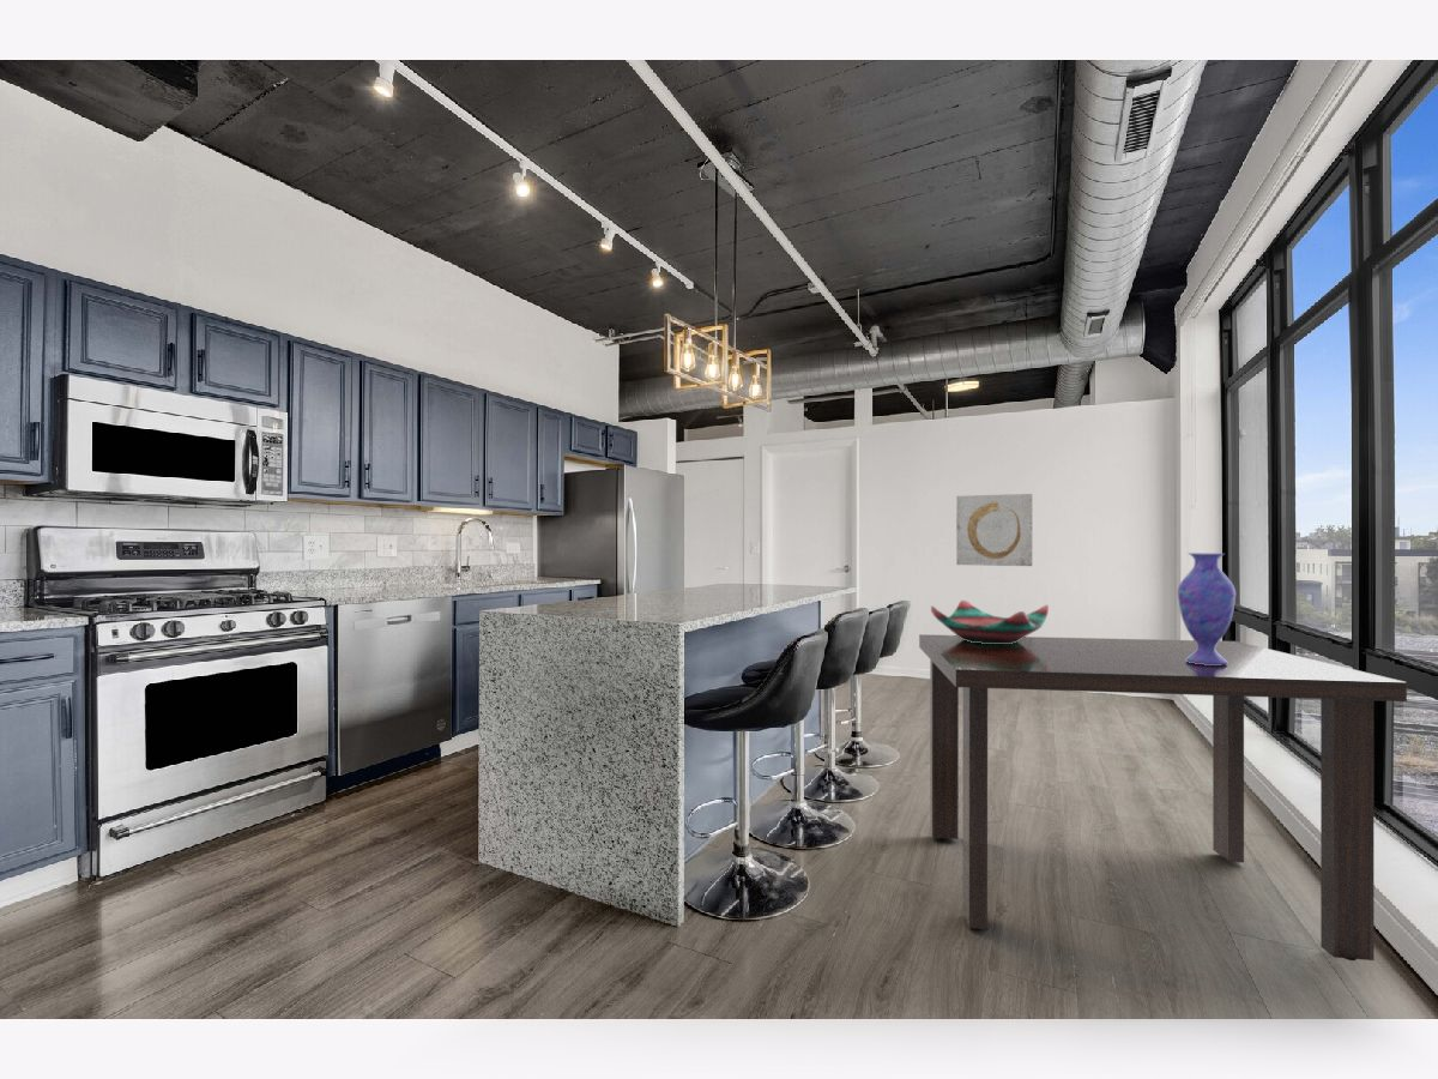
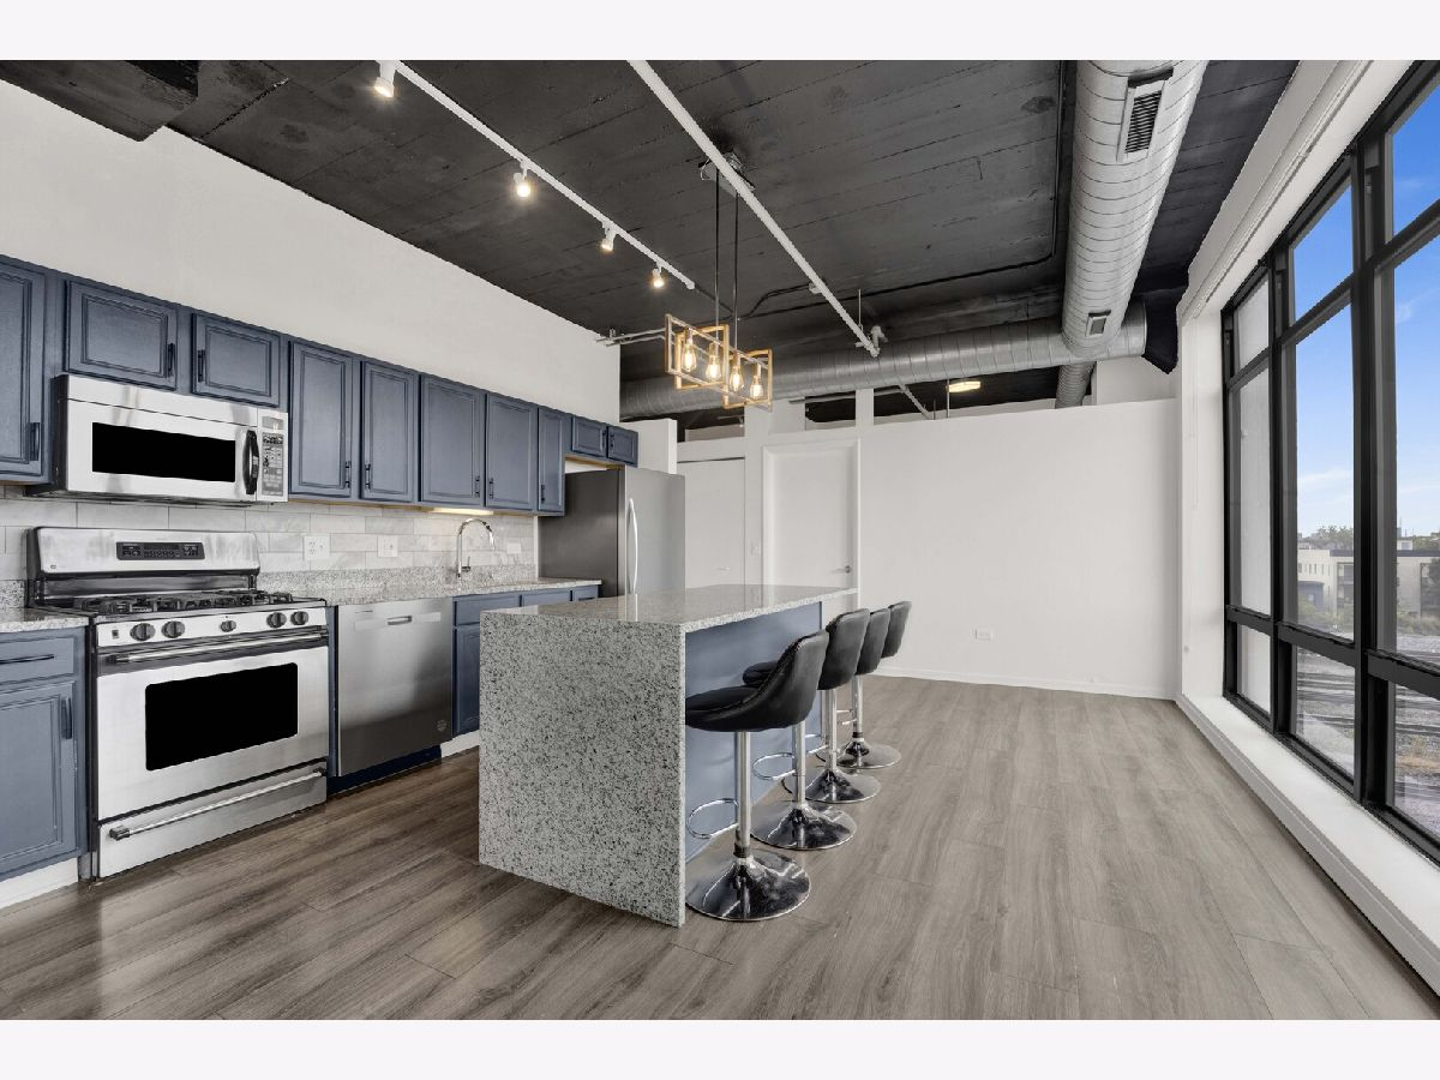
- wall art (993, 530)
- decorative bowl (990, 622)
- vase (1206, 607)
- dining table (1119, 692)
